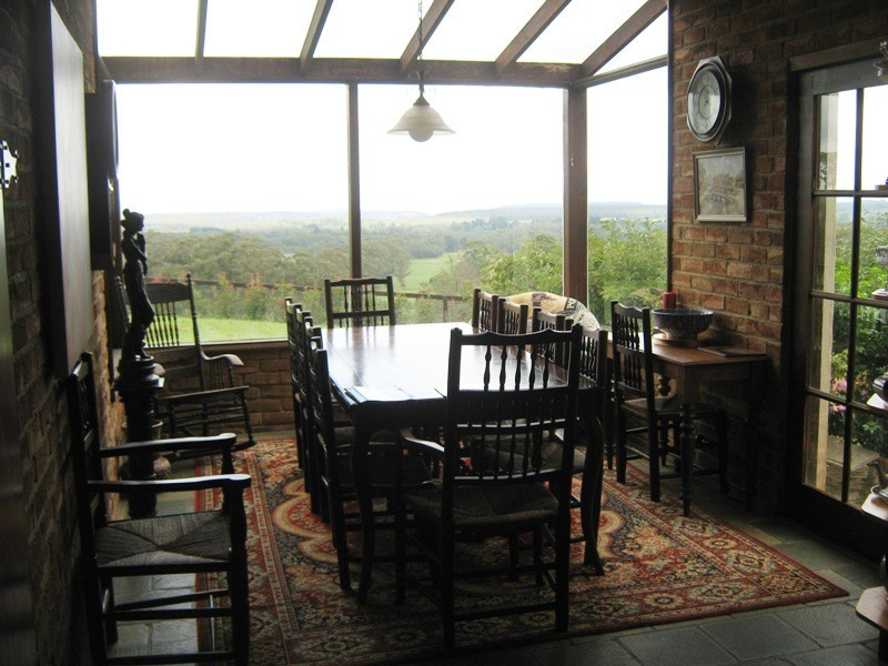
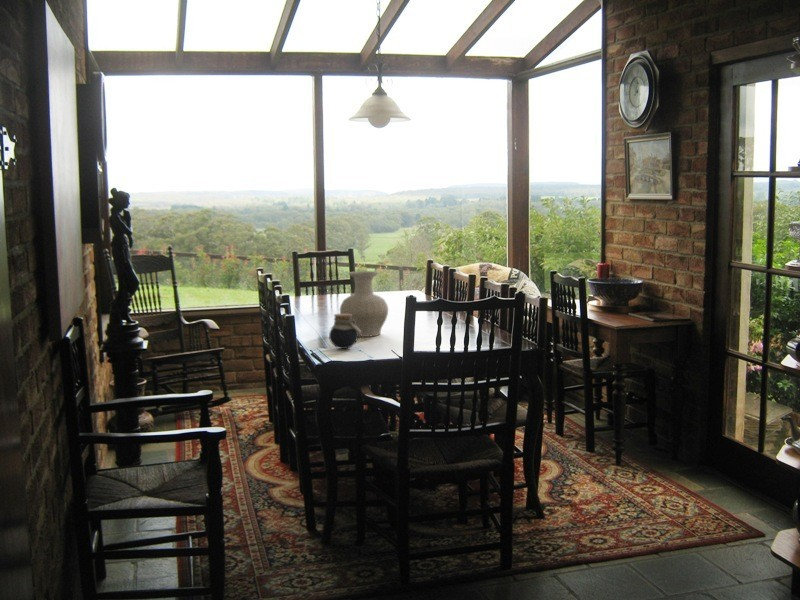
+ jar (345, 331)
+ vase (363, 303)
